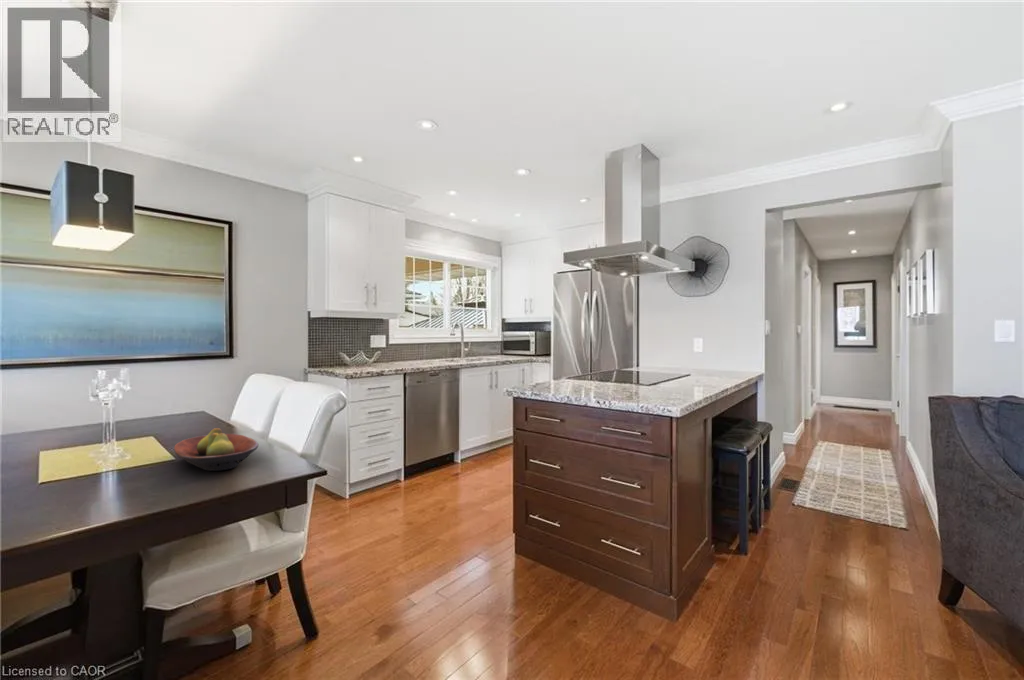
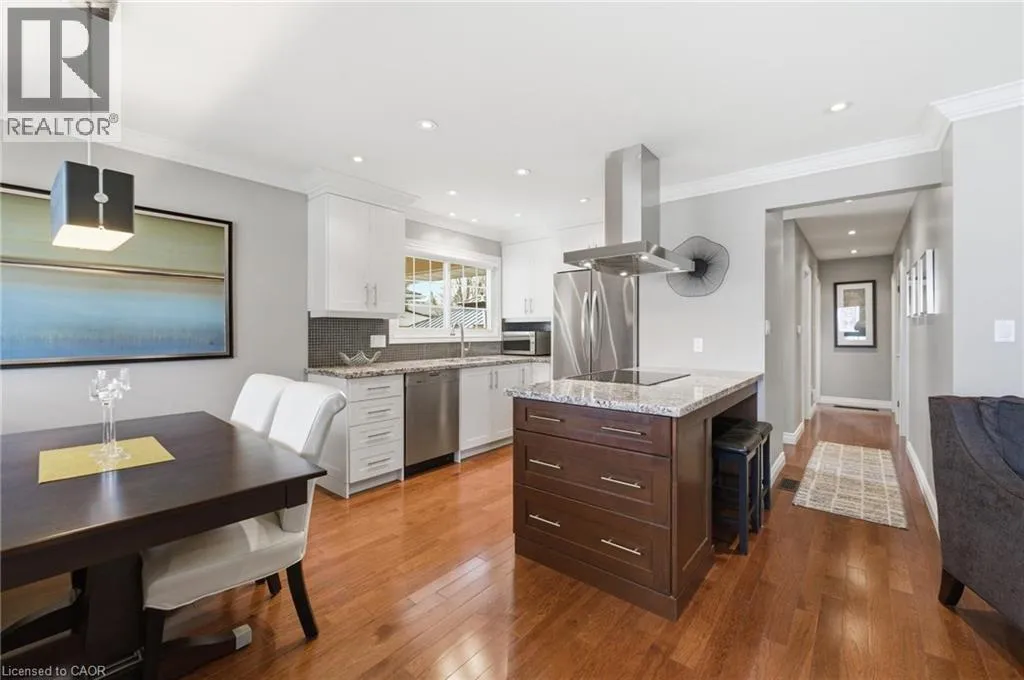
- fruit bowl (216, 446)
